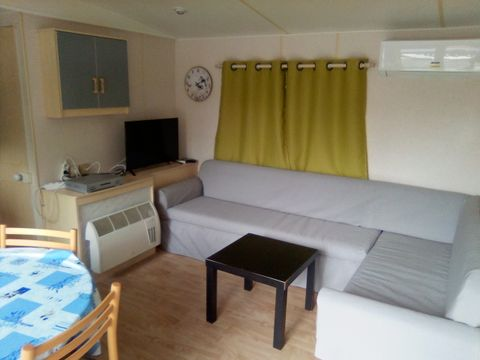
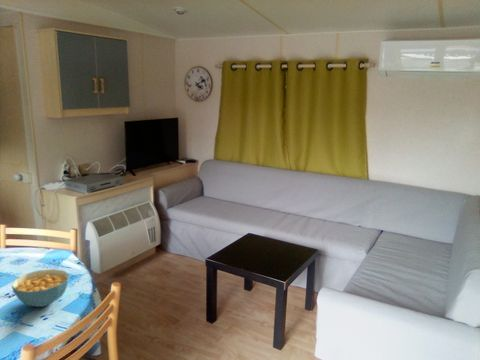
+ cereal bowl (42, 291)
